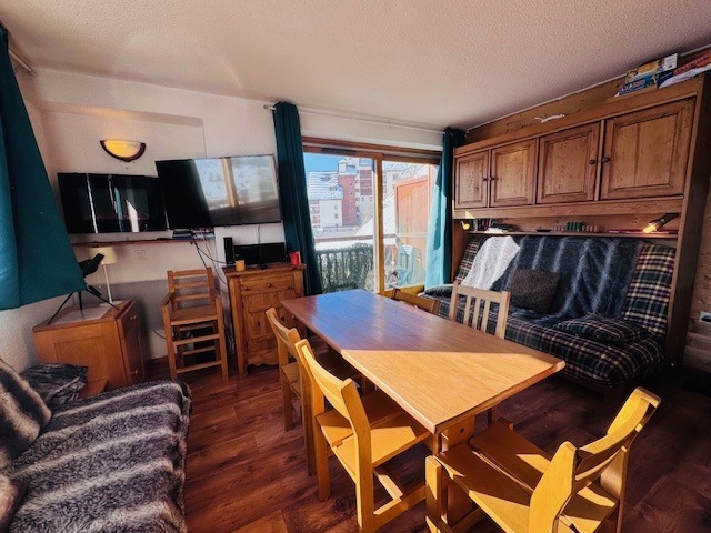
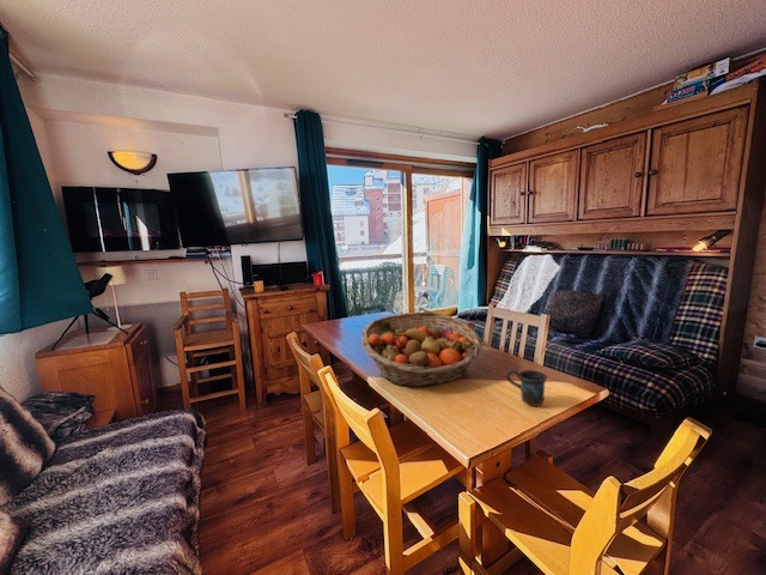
+ mug (527, 386)
+ fruit basket (420, 346)
